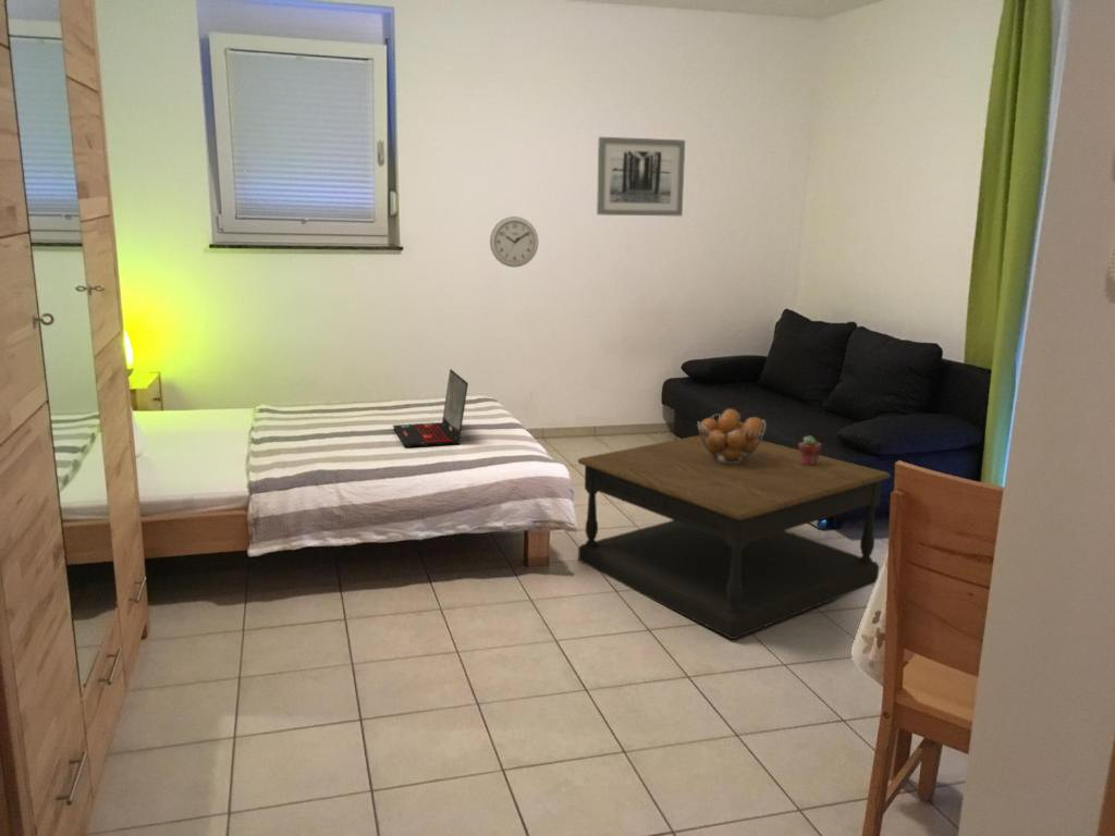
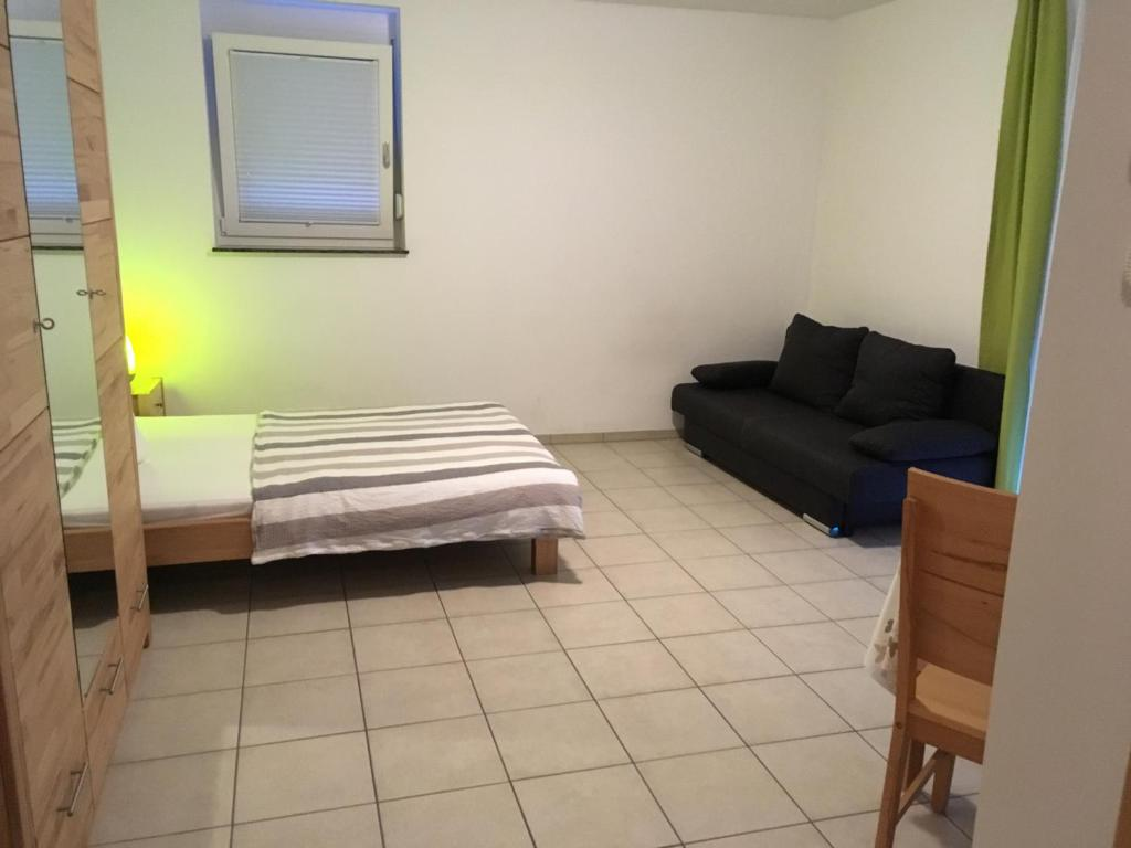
- wall art (640, 176)
- potted succulent (809, 448)
- wall clock (514, 242)
- fruit basket (731, 435)
- laptop (443, 411)
- coffee table (727, 519)
